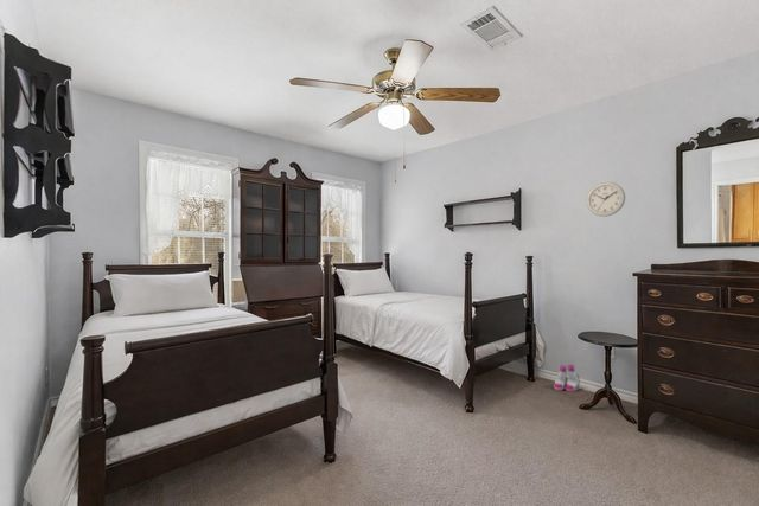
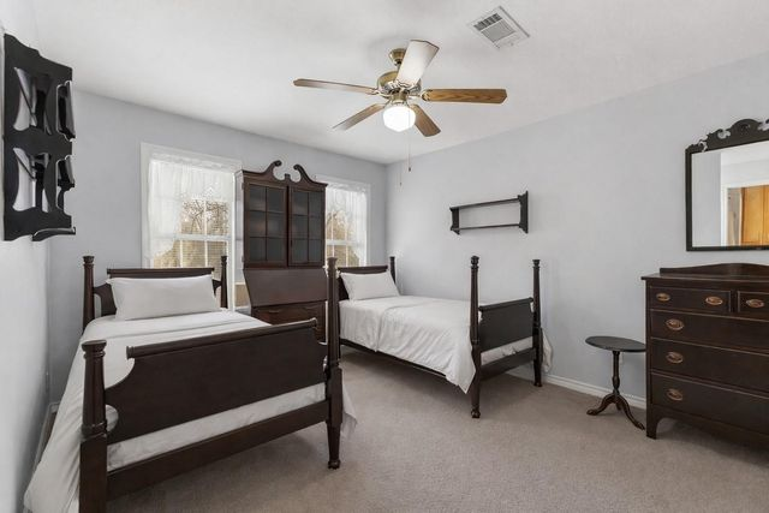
- wall clock (605, 199)
- boots (566, 376)
